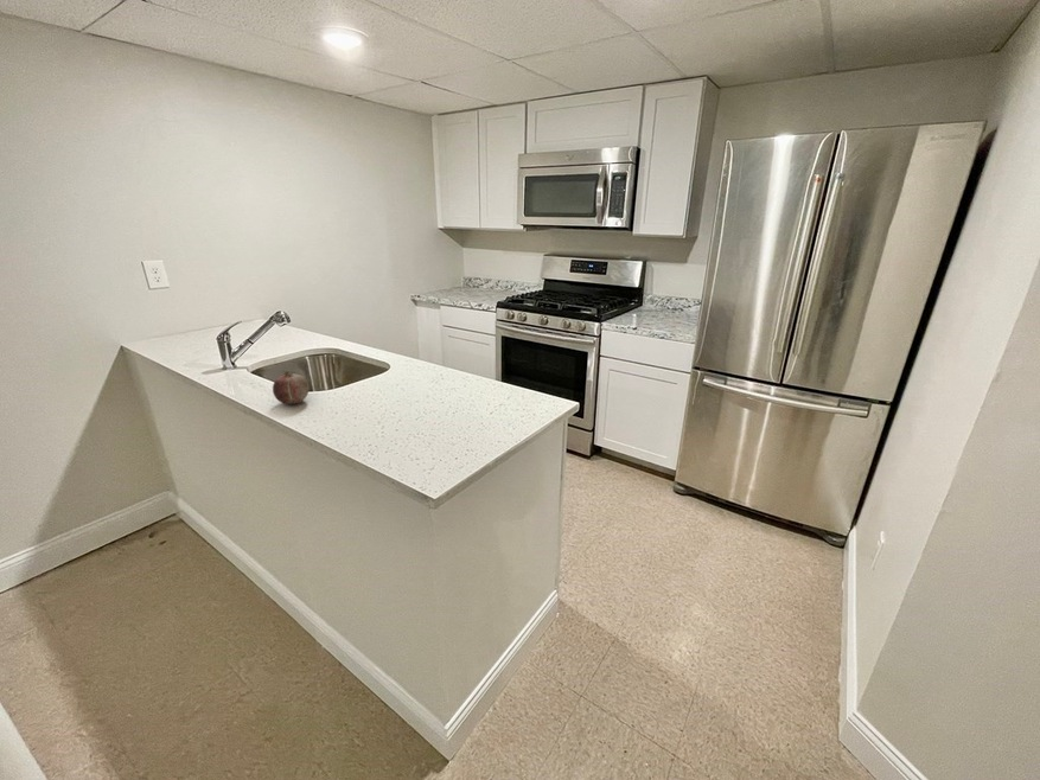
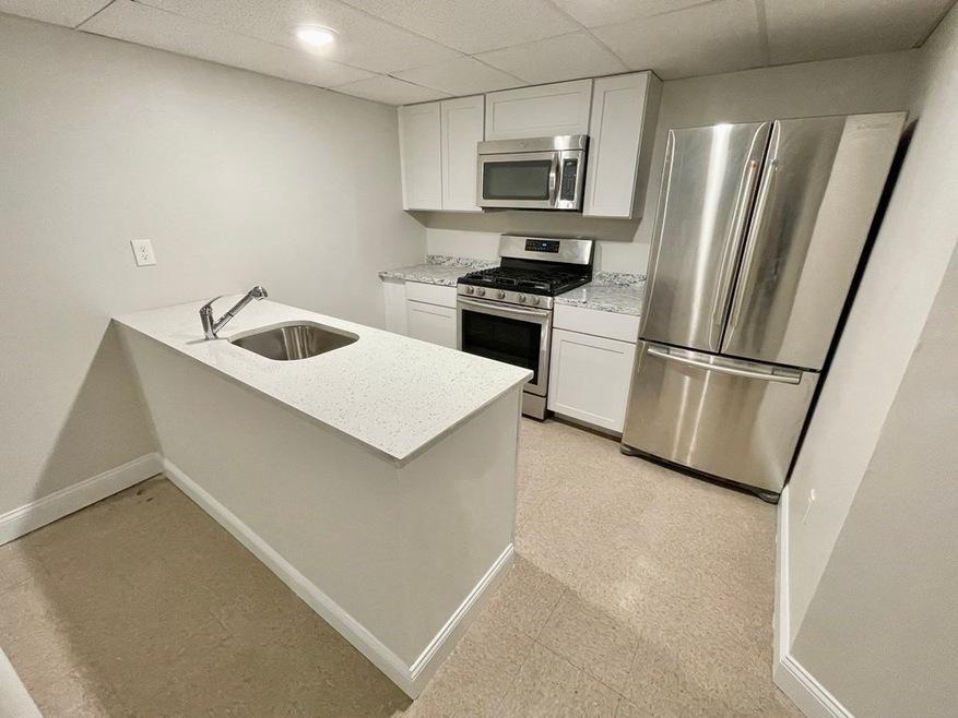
- fruit (291, 386)
